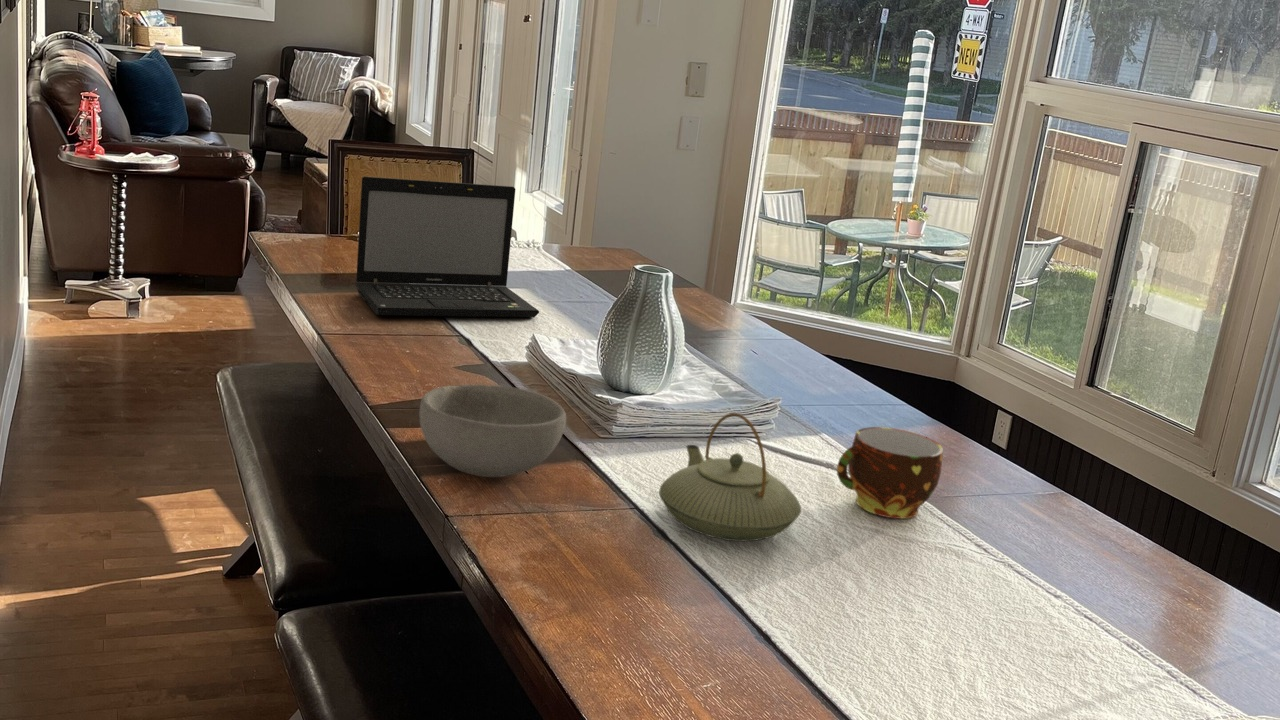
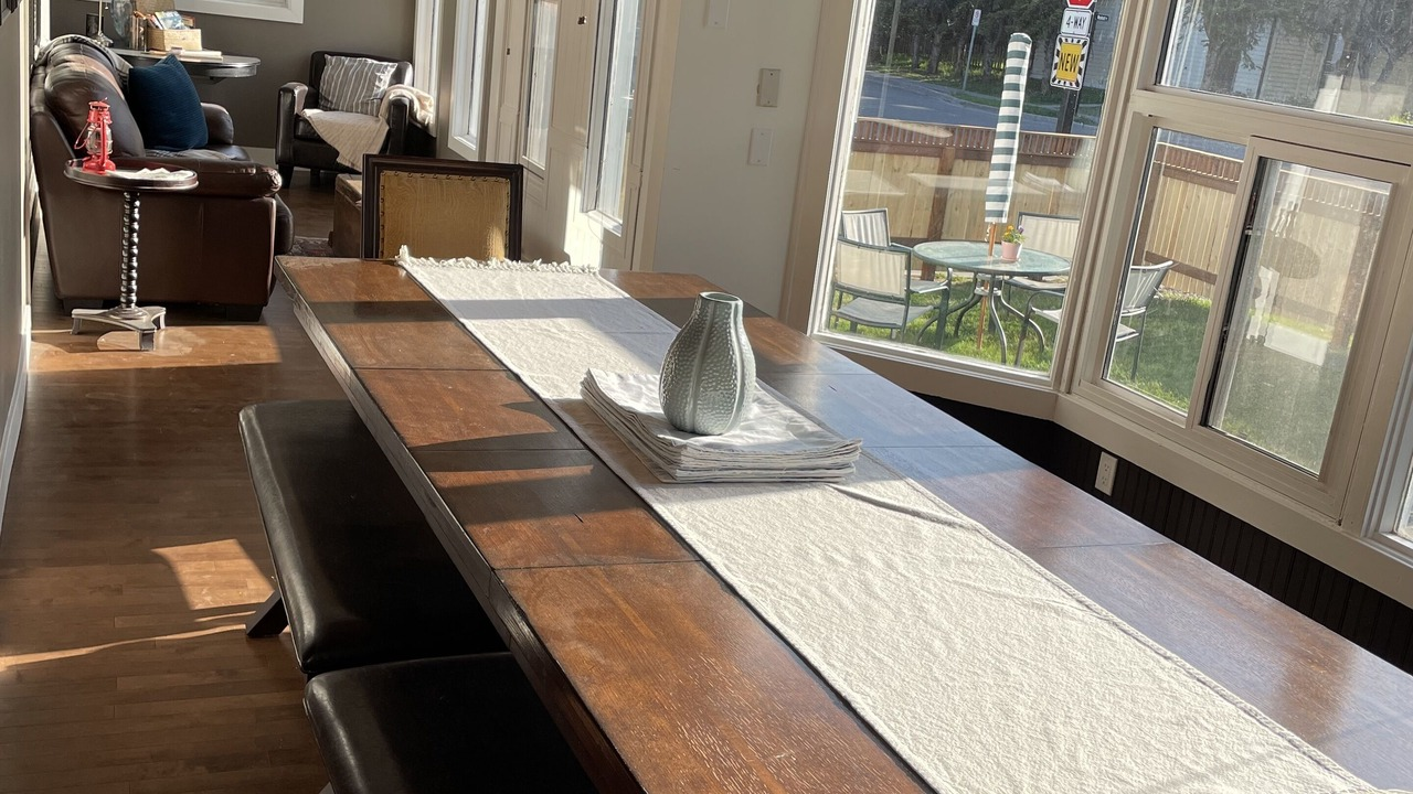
- teapot (729, 466)
- laptop (450, 248)
- bowl (491, 435)
- cup (889, 475)
